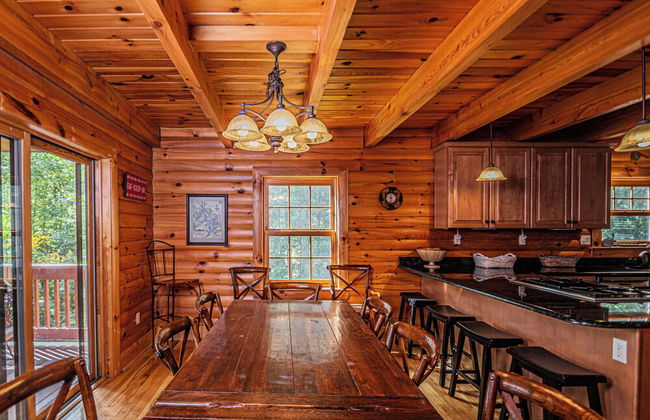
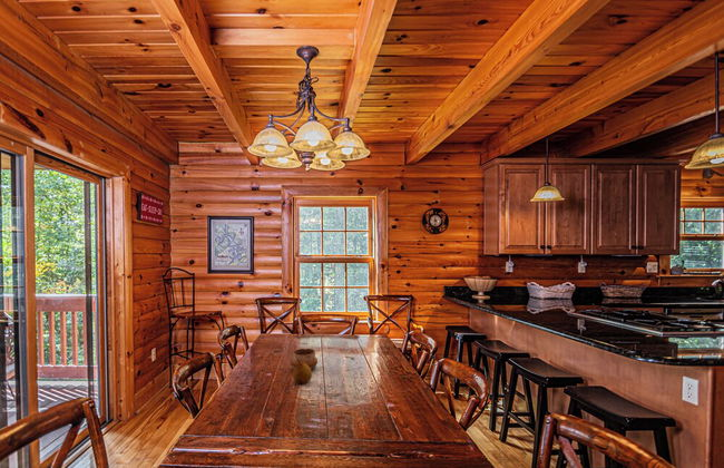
+ decorative bowl (304, 360)
+ fruit (302, 370)
